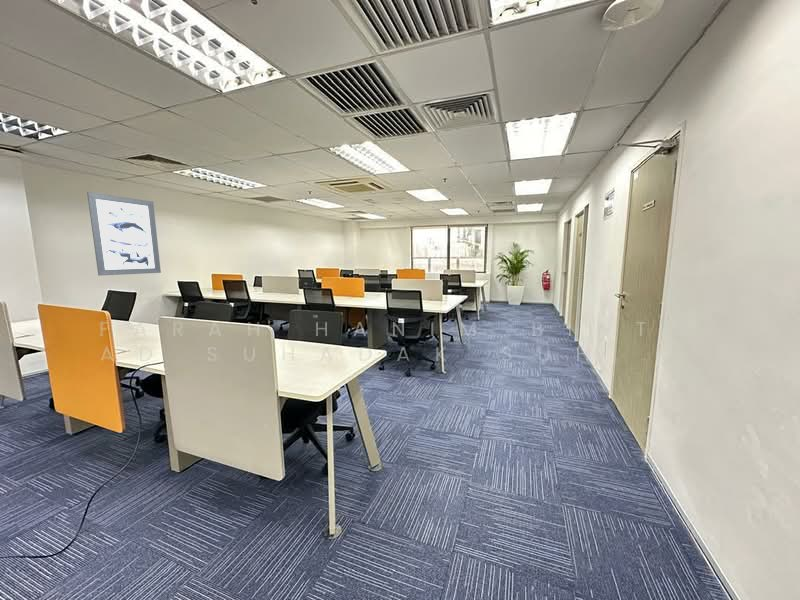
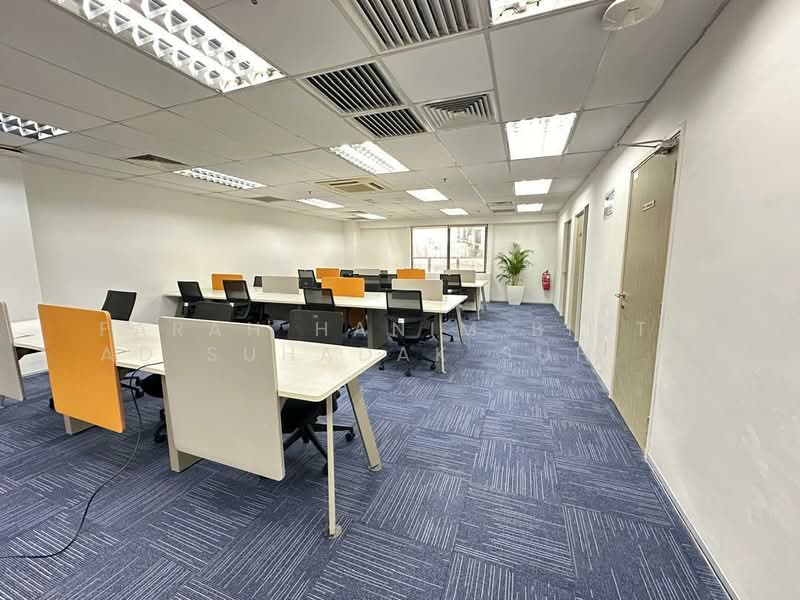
- wall art (127, 236)
